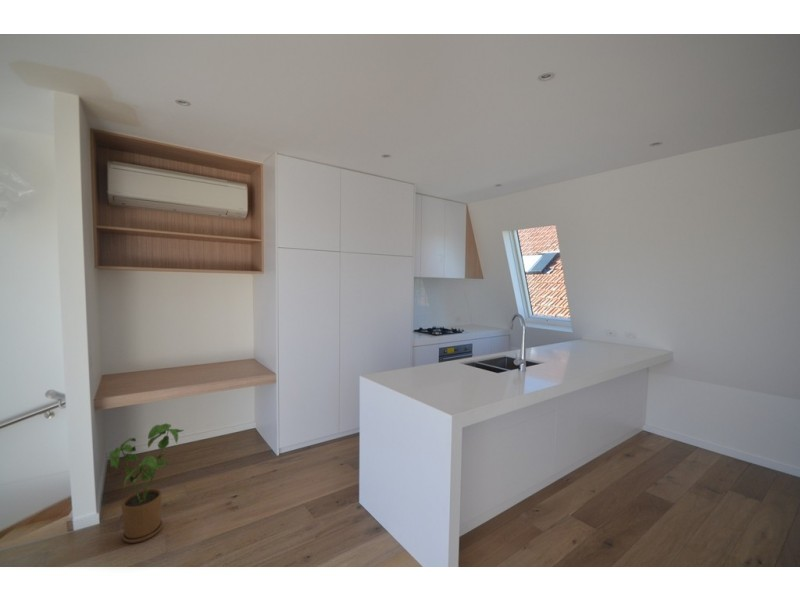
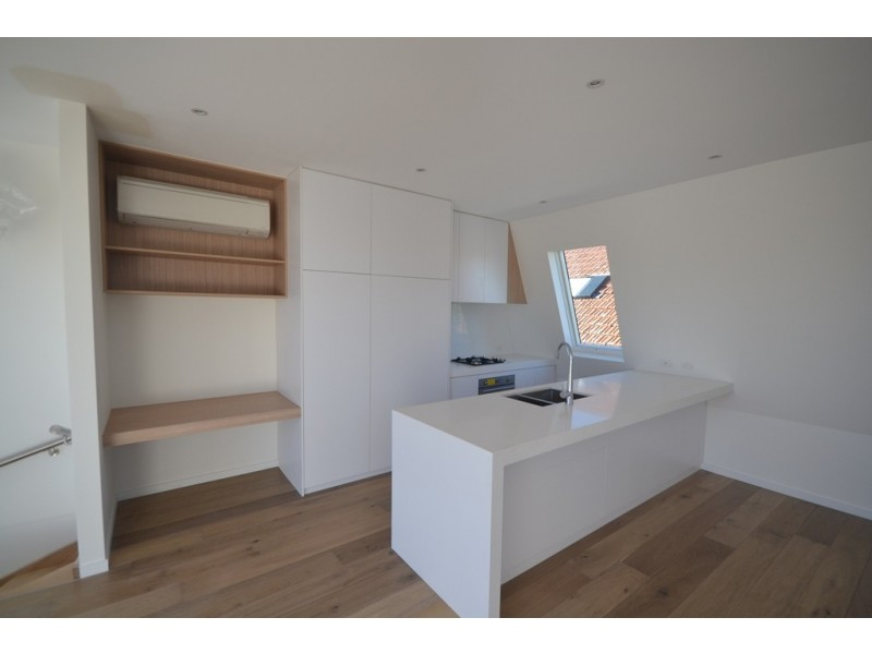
- house plant (143, 482)
